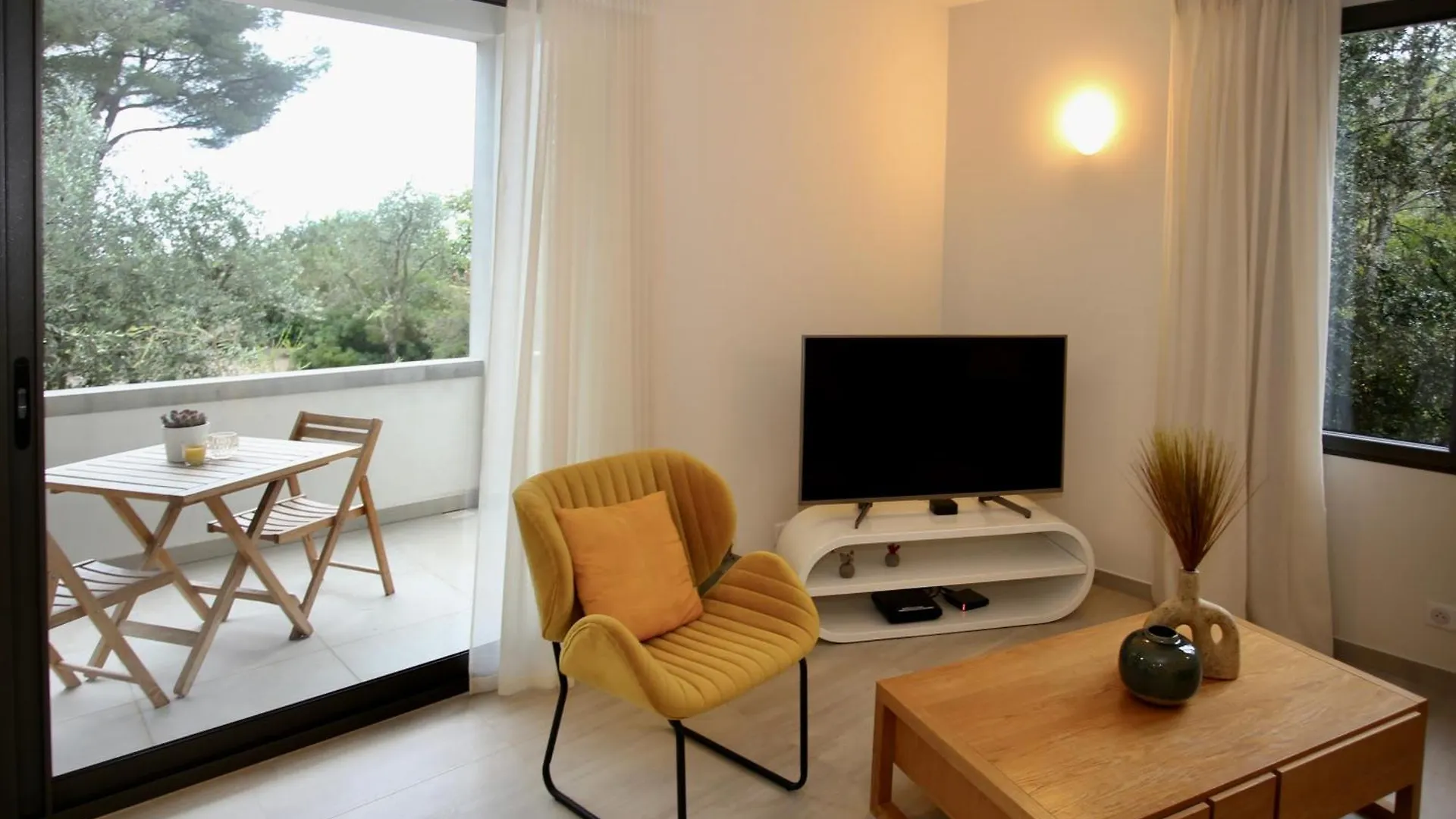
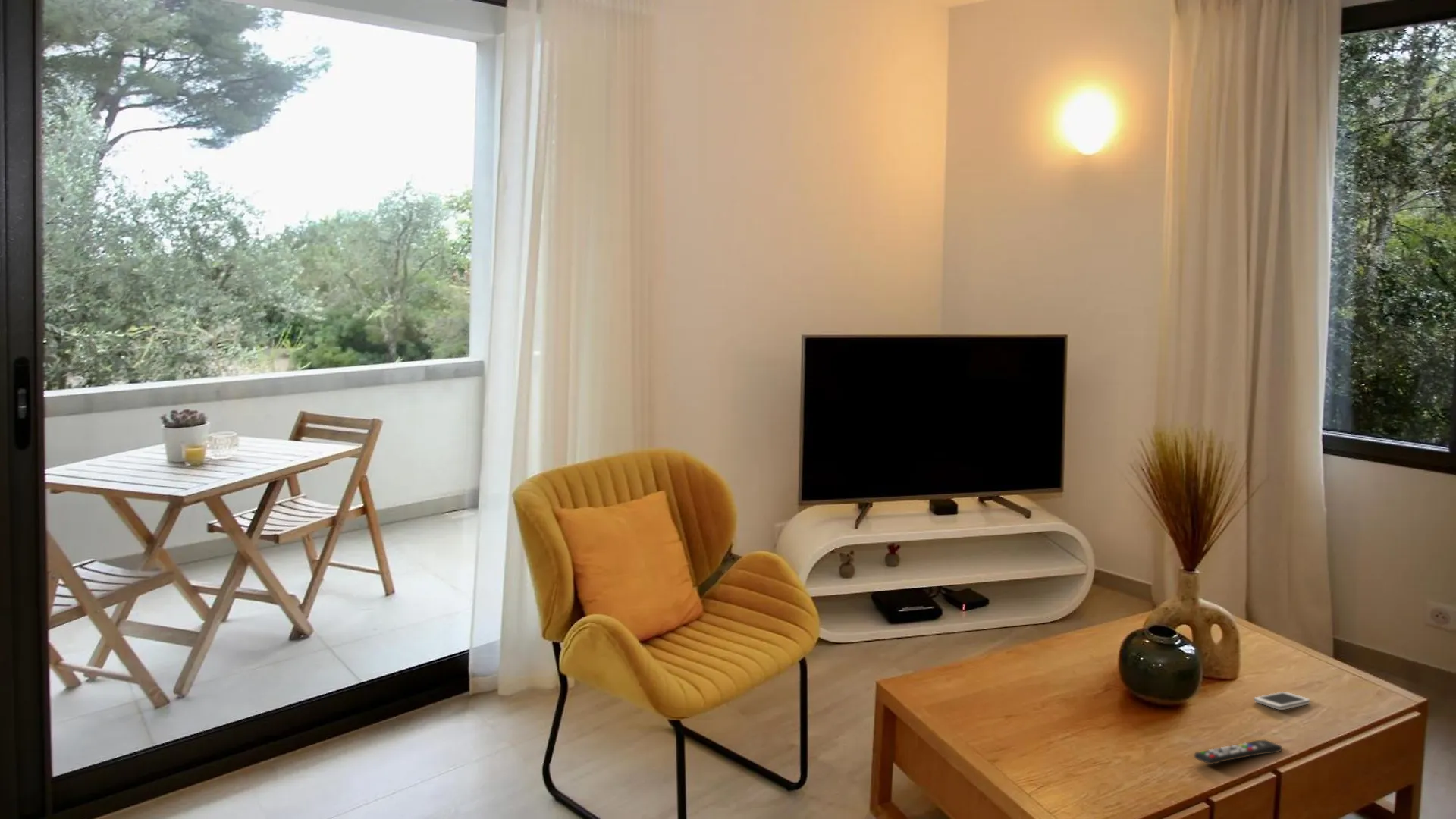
+ remote control (1238, 752)
+ smartphone (1282, 701)
